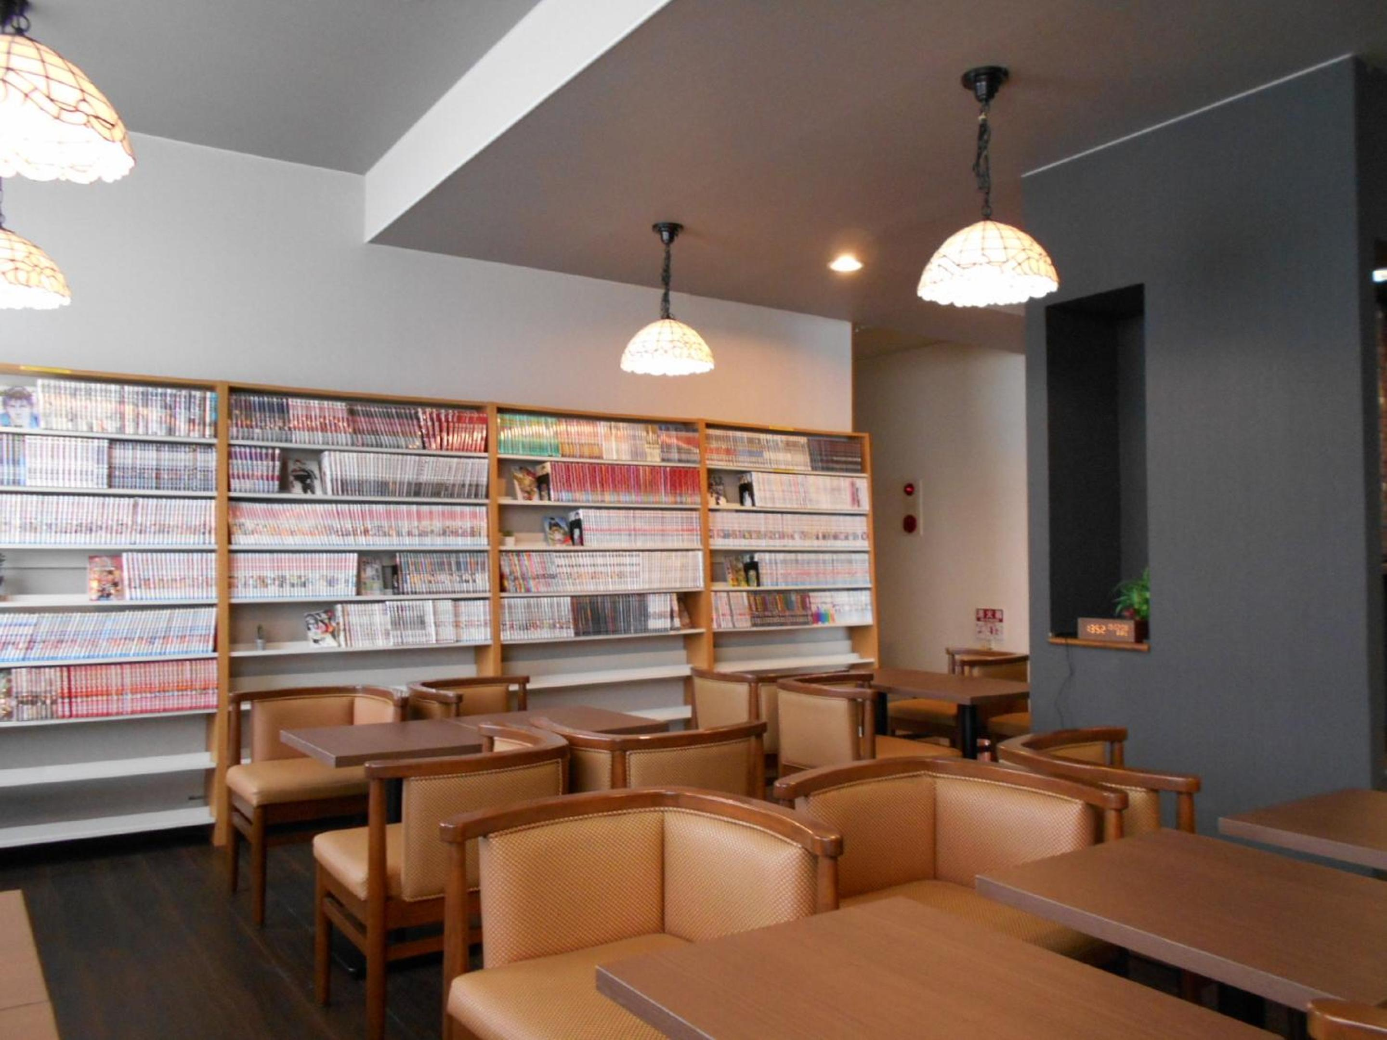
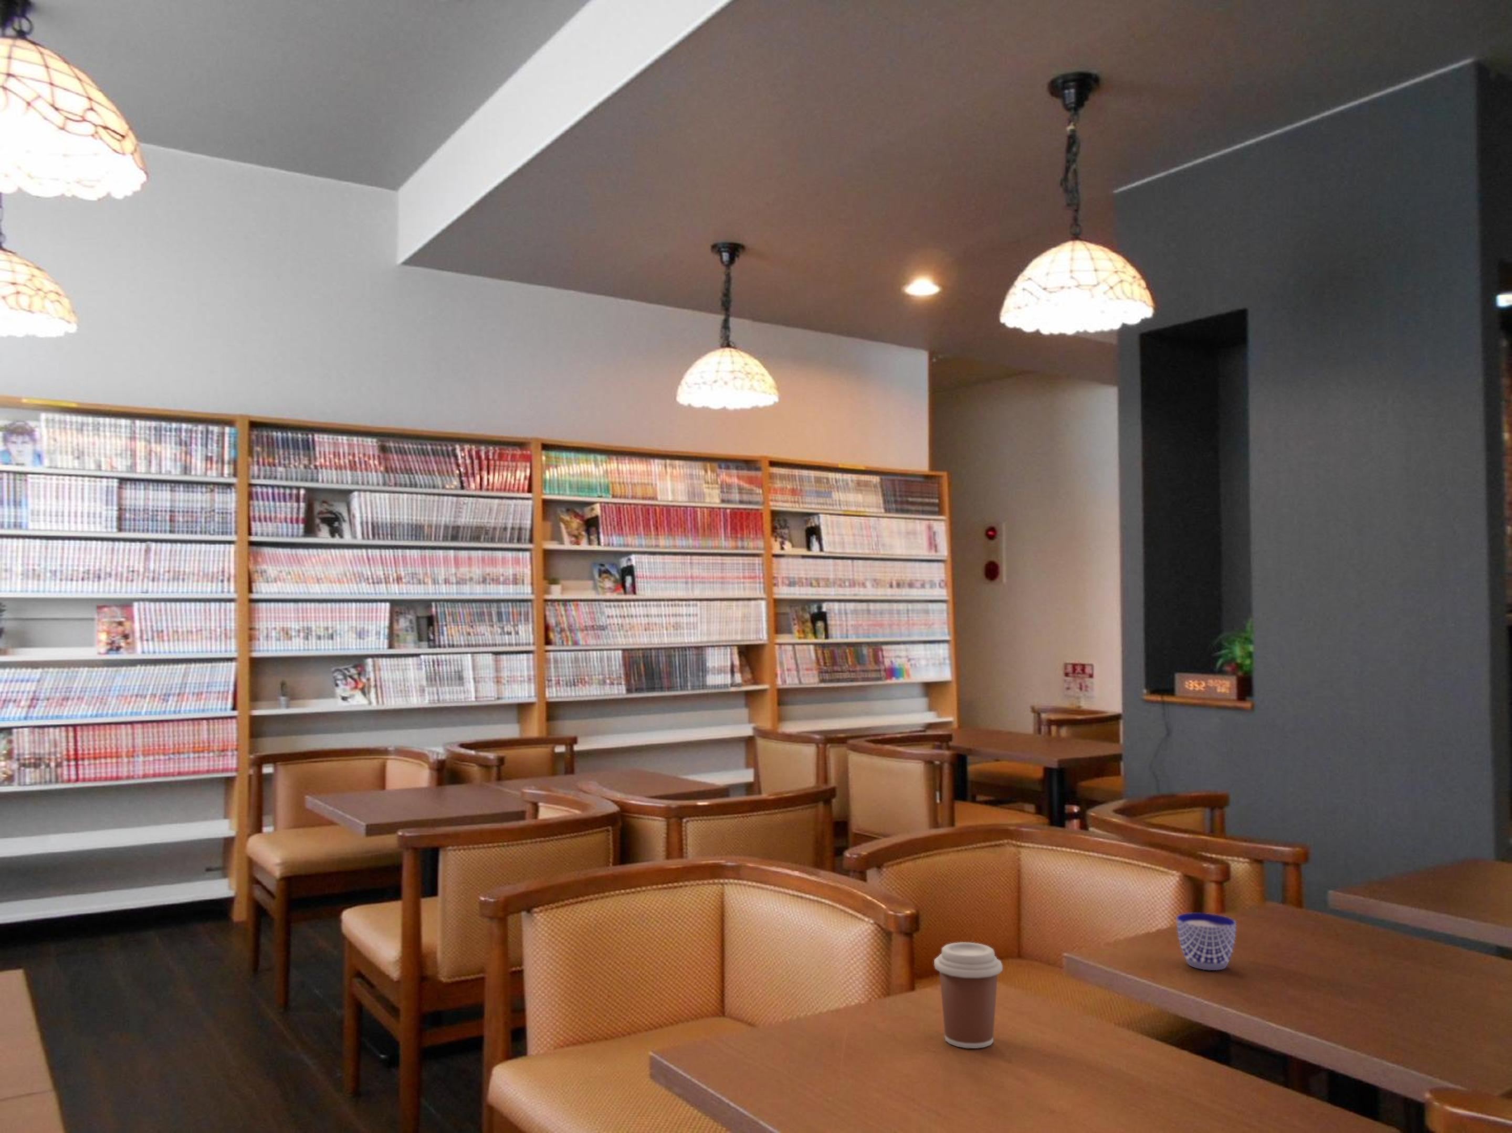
+ coffee cup (968, 994)
+ cup (1204, 940)
